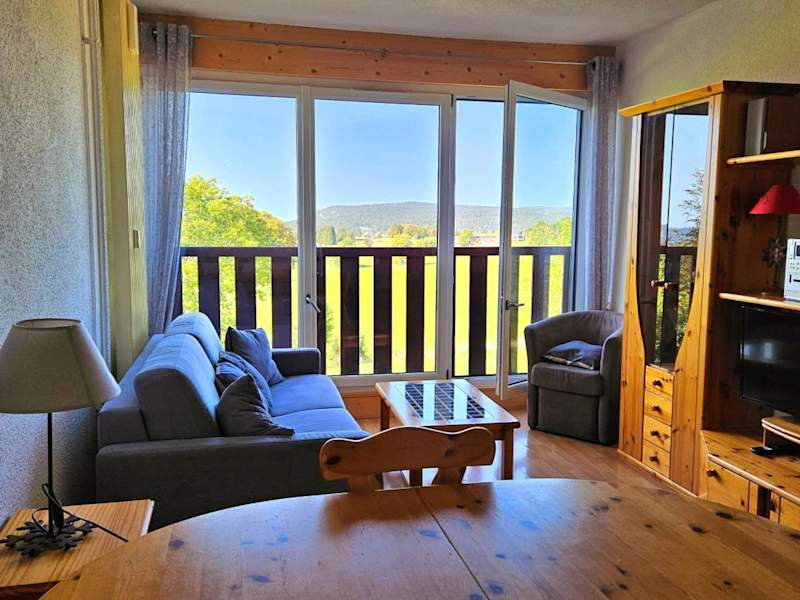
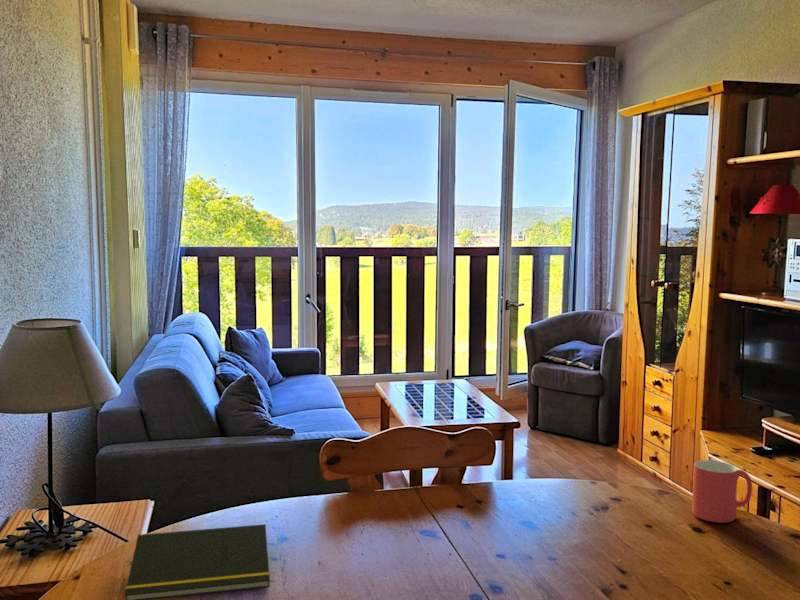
+ mug (722, 491)
+ notepad (201, 559)
